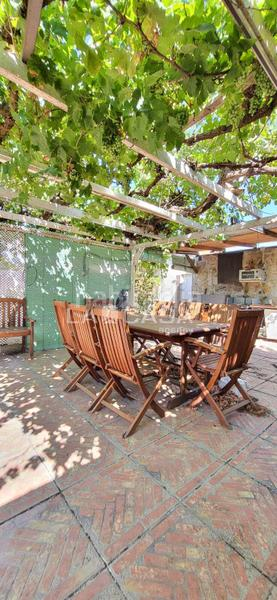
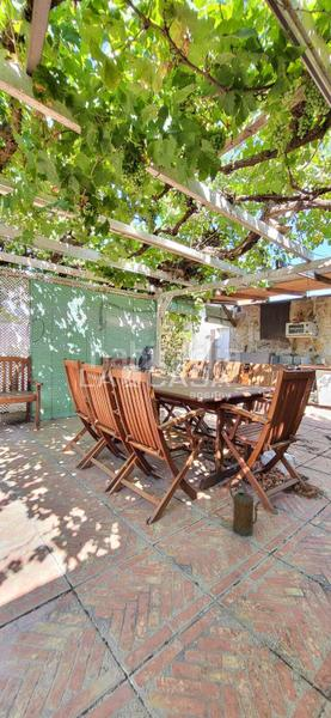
+ watering can (243, 505)
